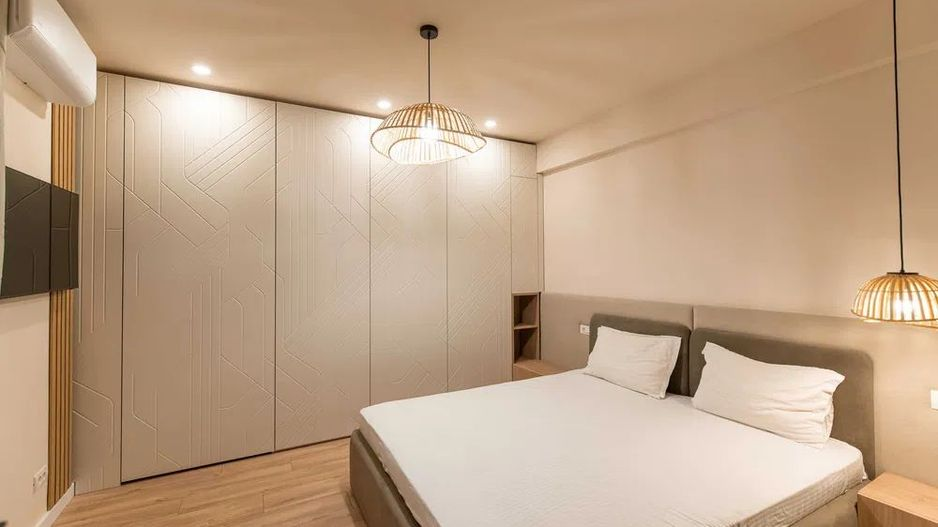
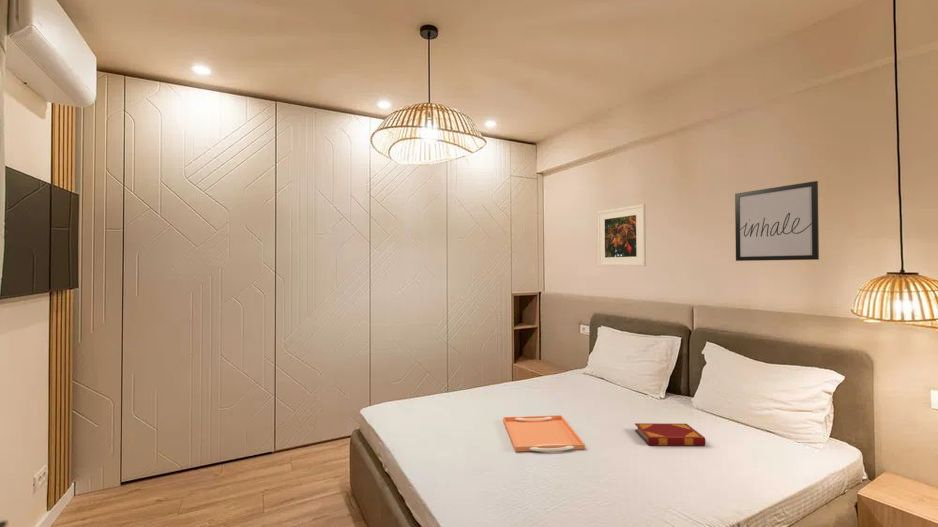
+ wall art (773, 224)
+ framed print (620, 237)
+ hardback book (668, 434)
+ serving tray (540, 431)
